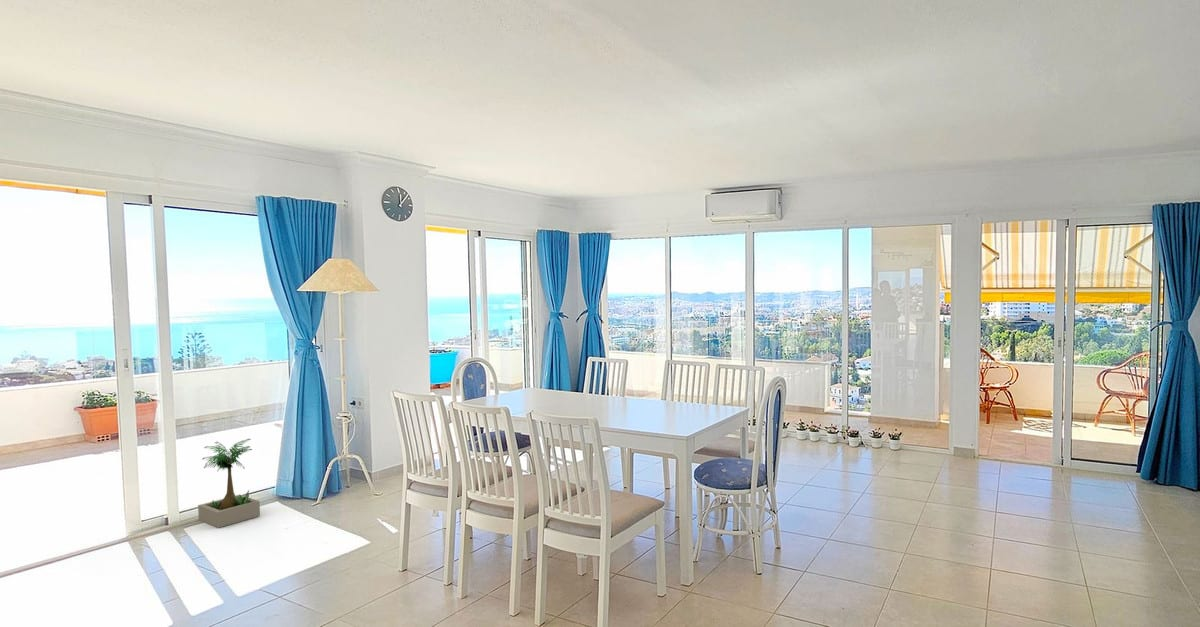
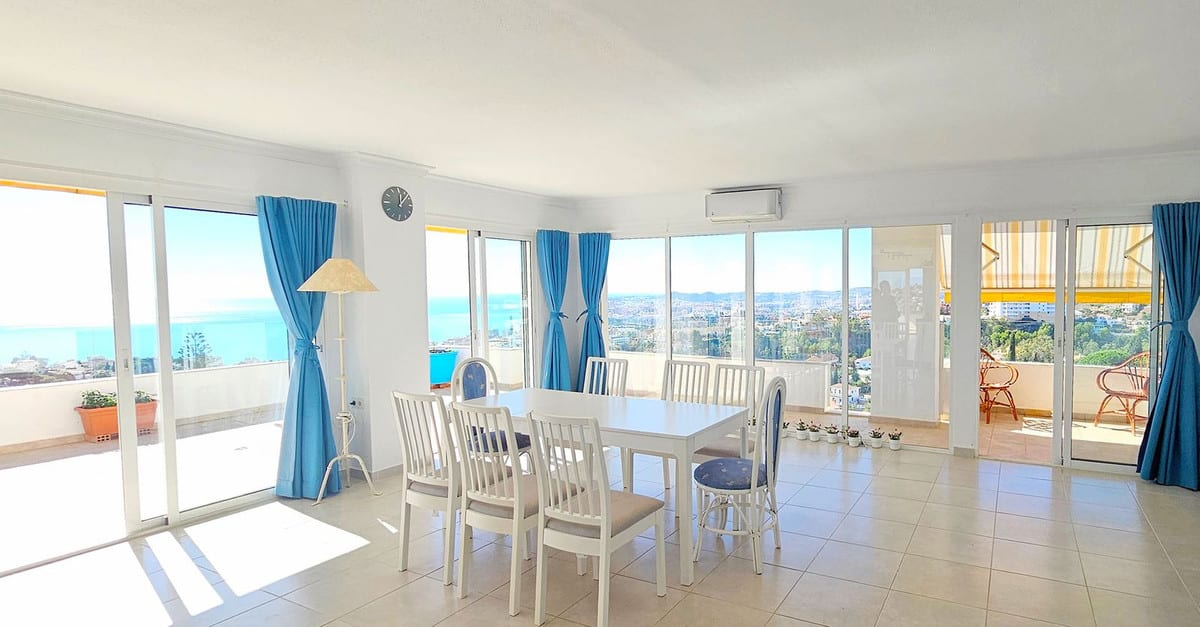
- potted plant (231, 479)
